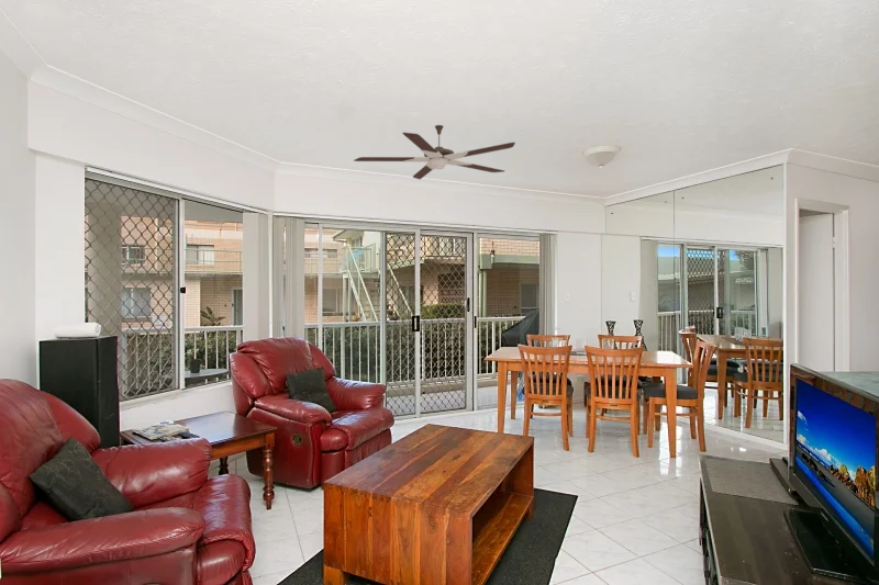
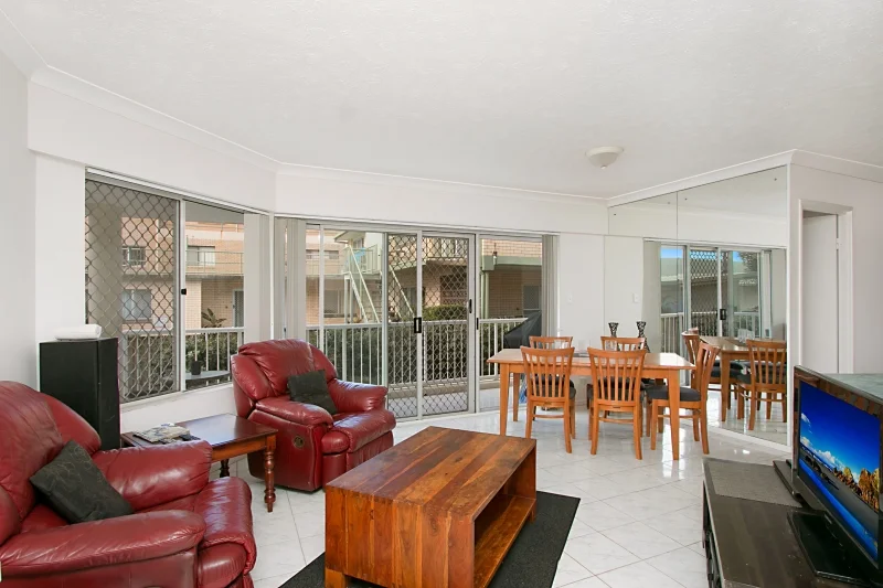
- ceiling fan (432, 147)
